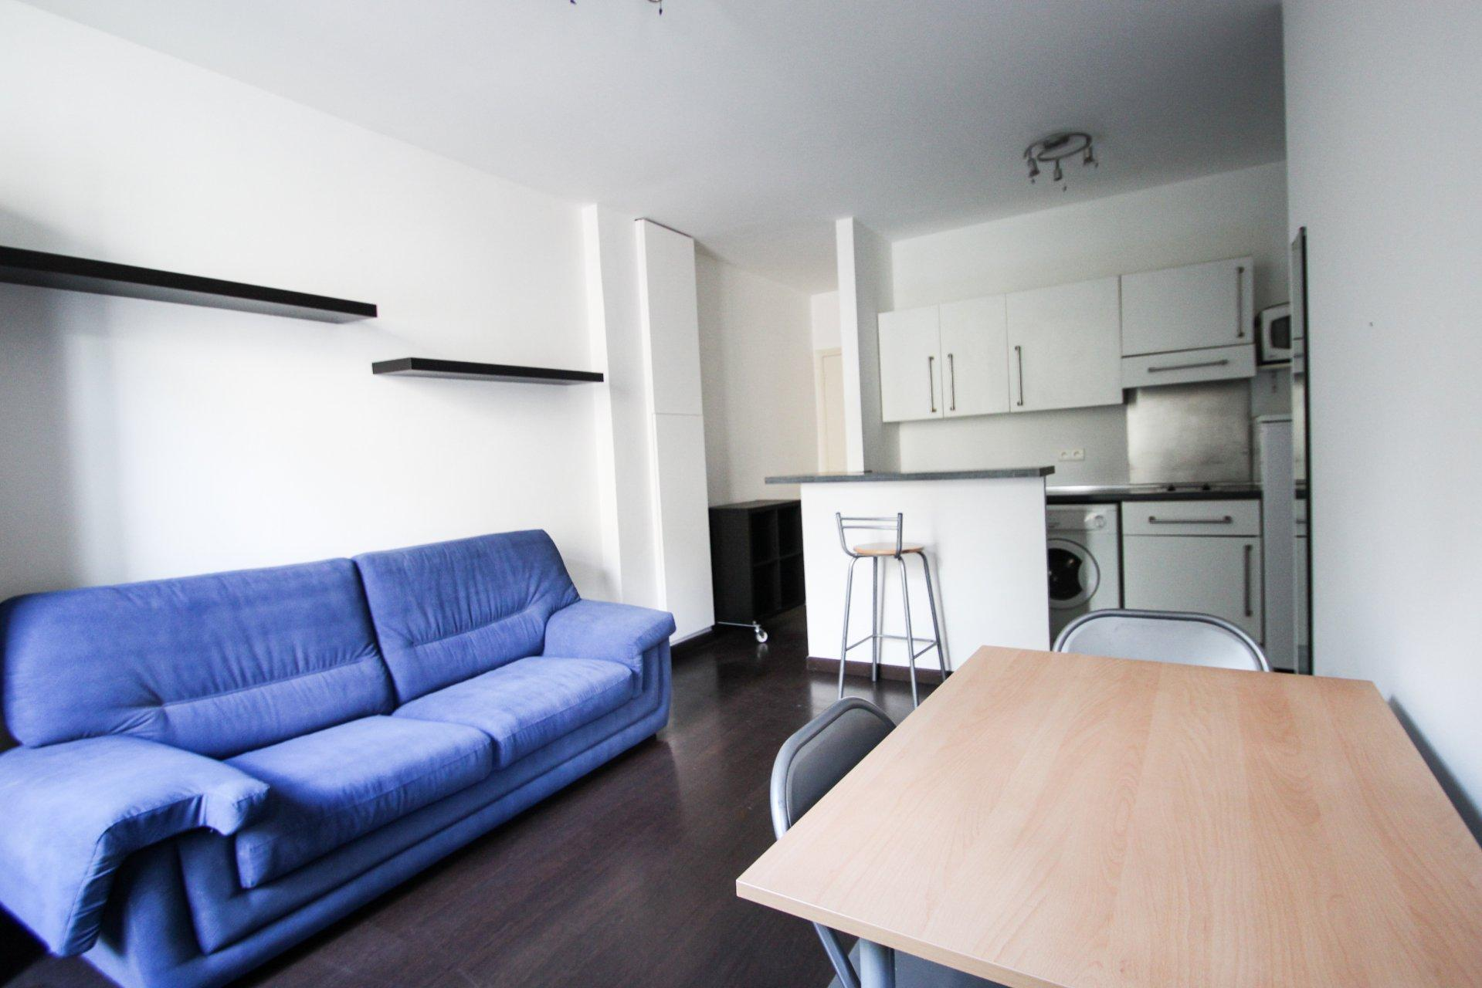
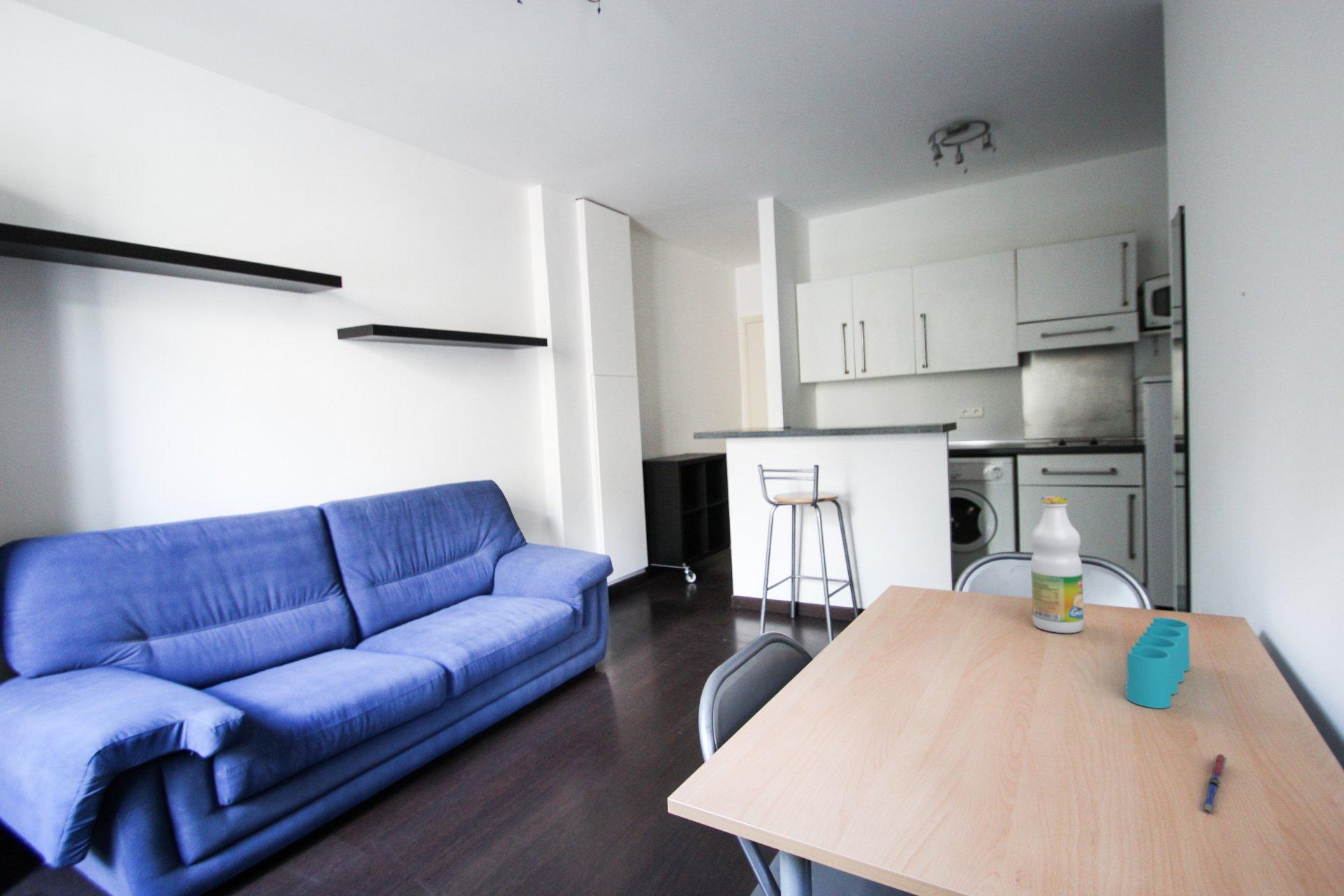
+ pen (1214, 780)
+ bottle (1055, 562)
+ pen holder (1158, 659)
